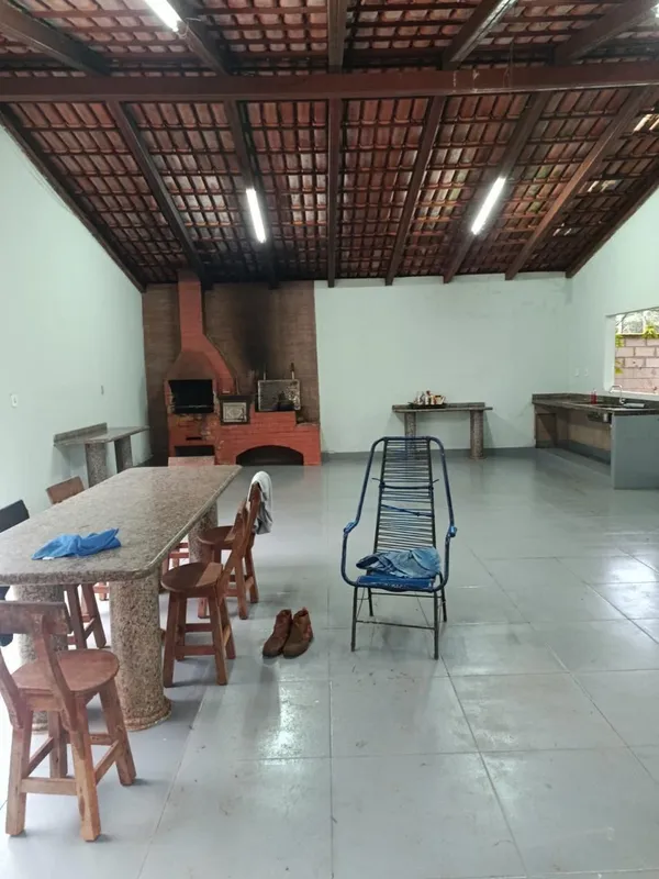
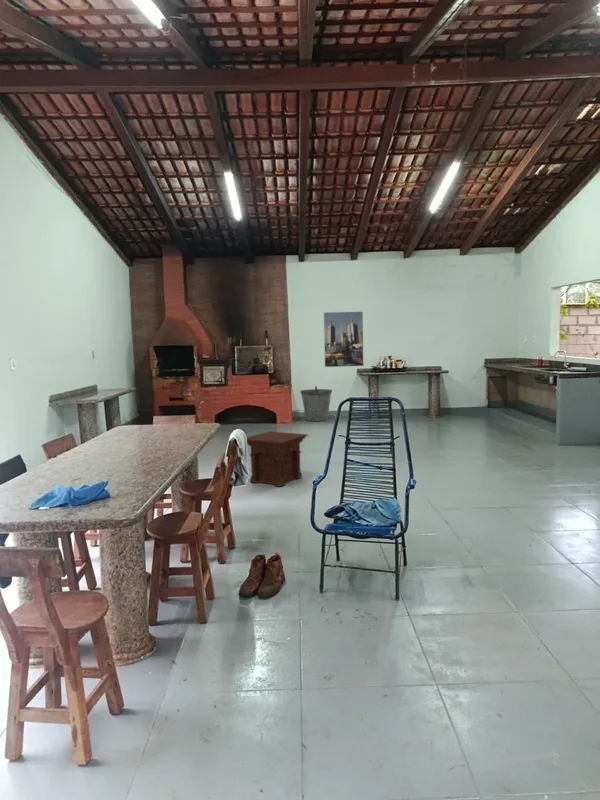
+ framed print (343, 339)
+ side table (275, 458)
+ trash can (316, 403)
